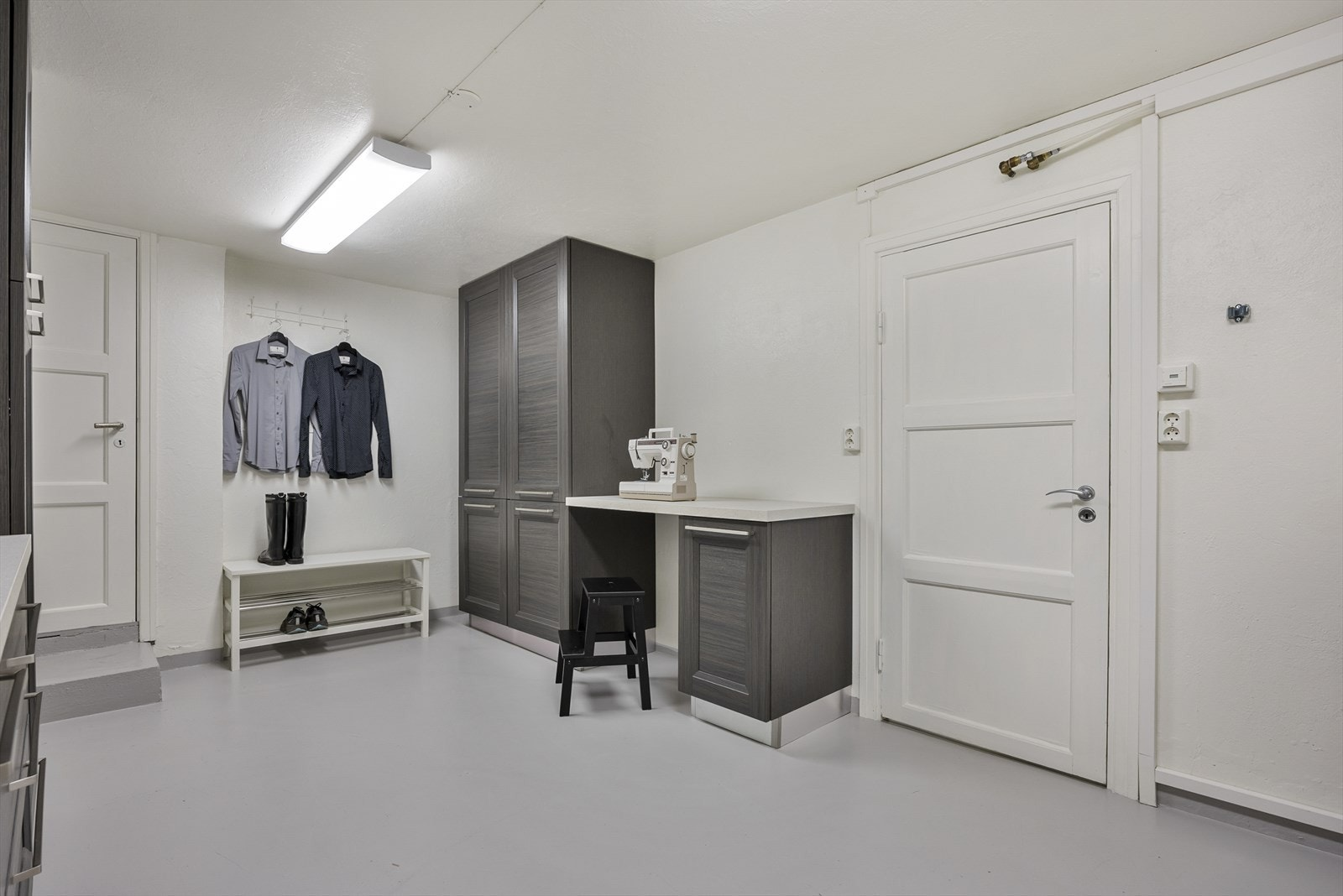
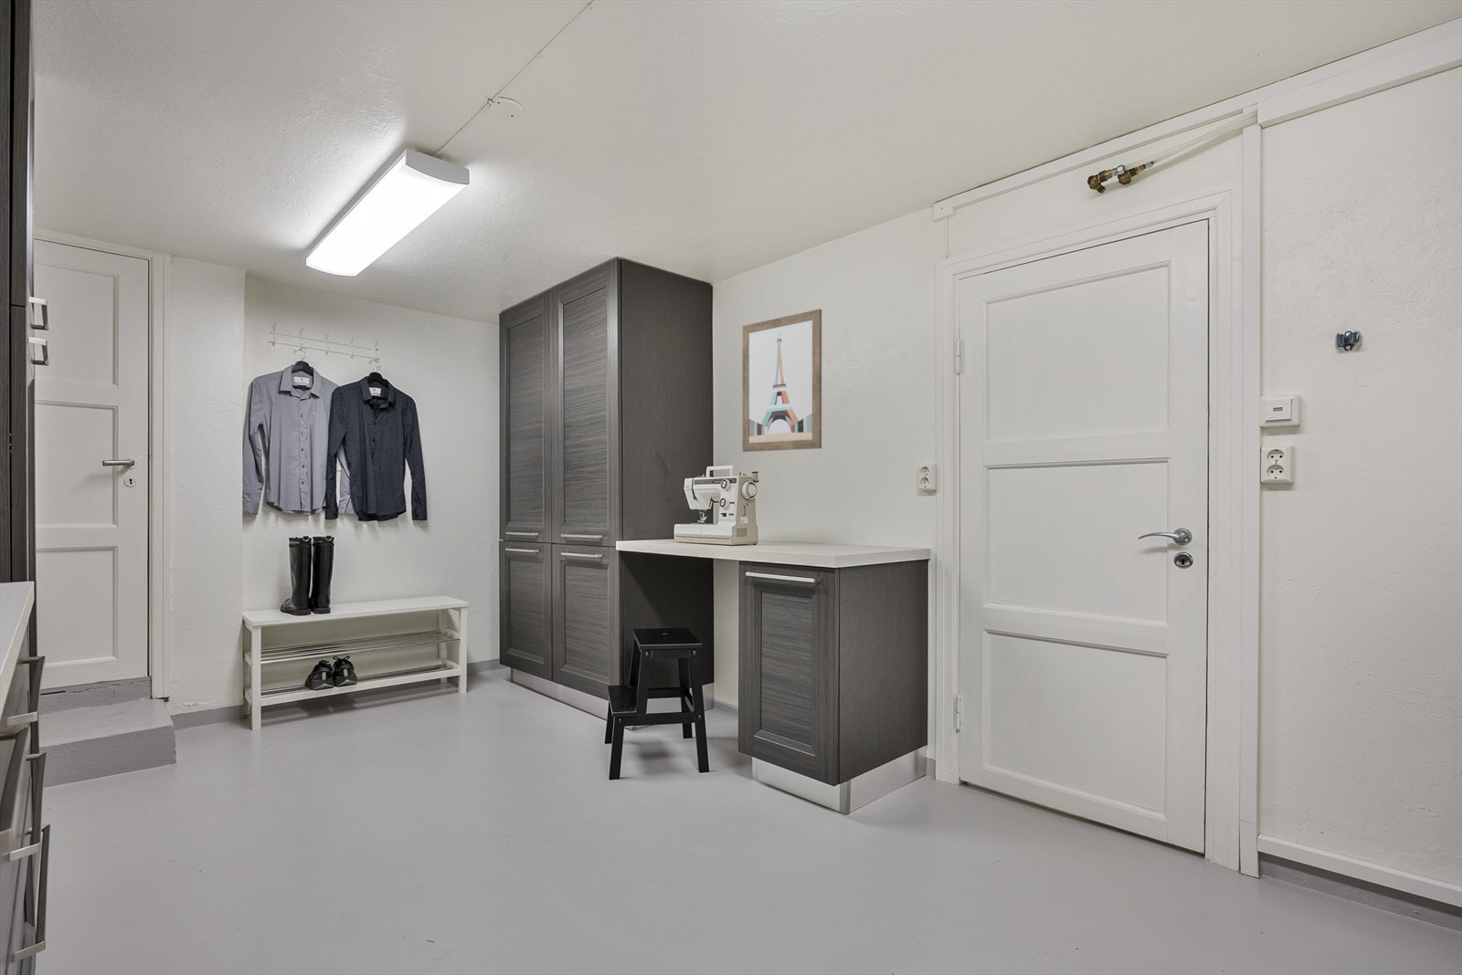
+ wall art (779, 383)
